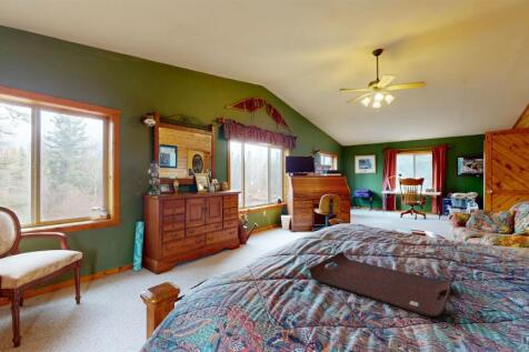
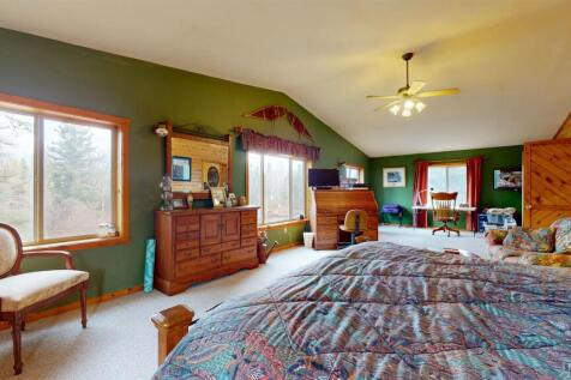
- serving tray (379, 275)
